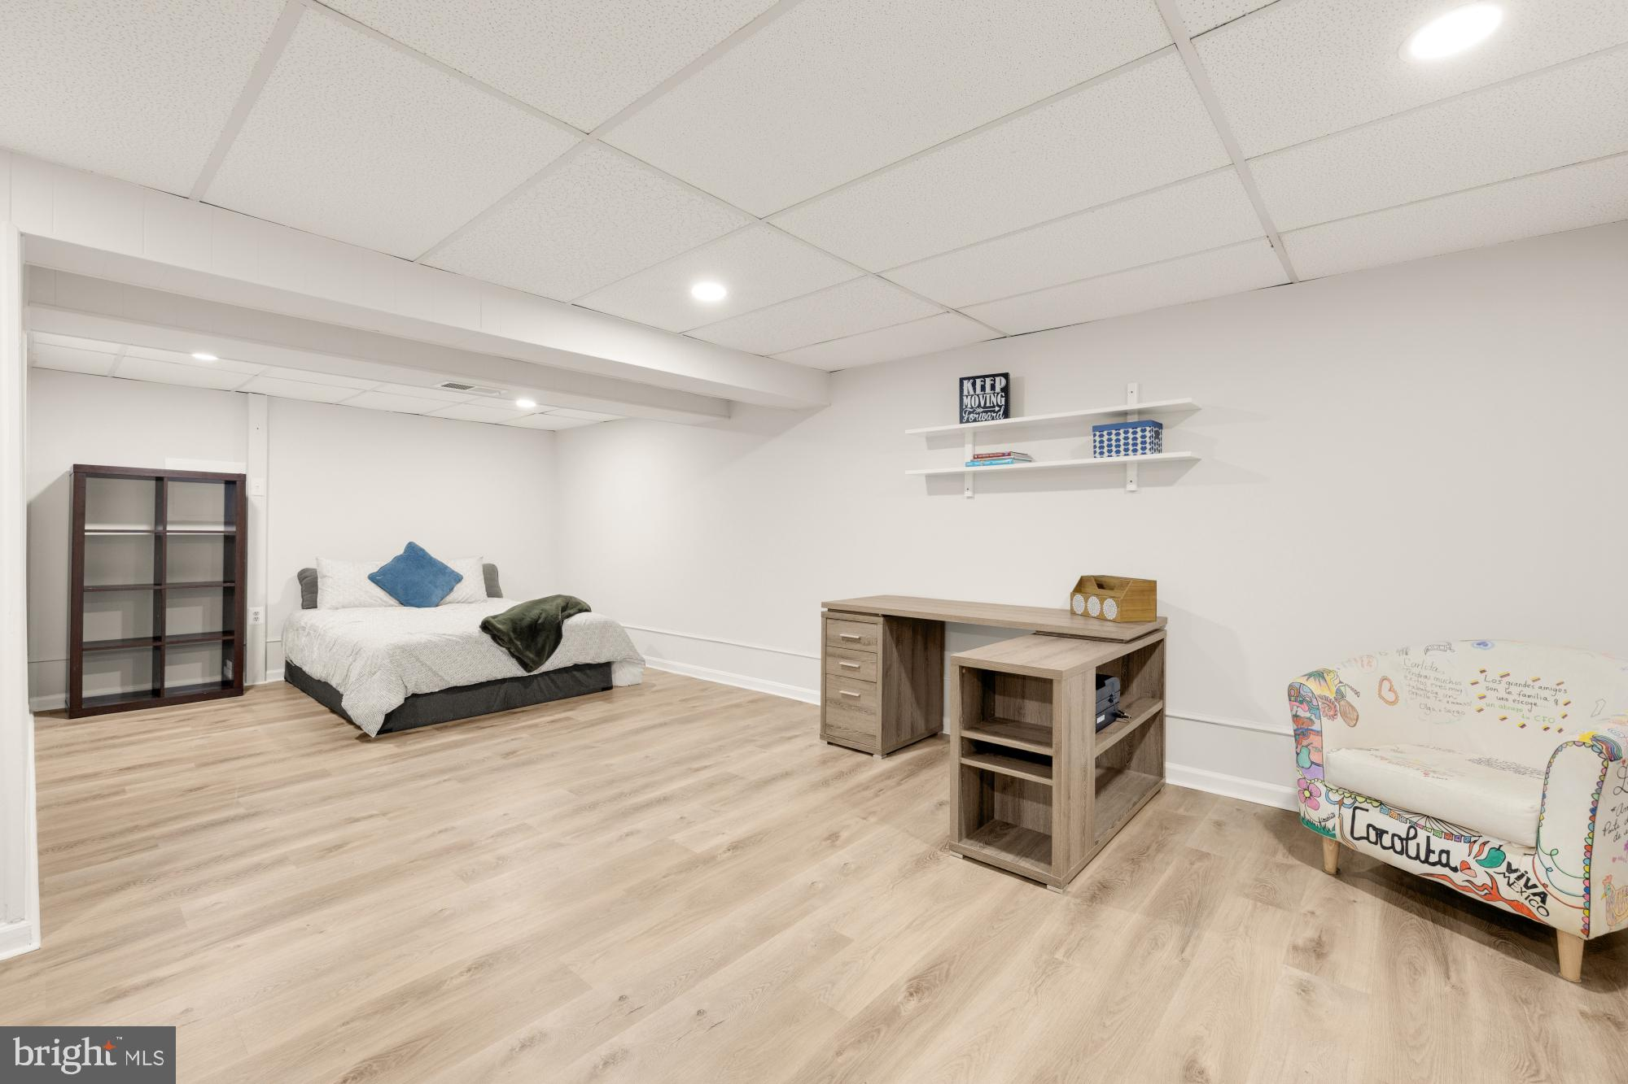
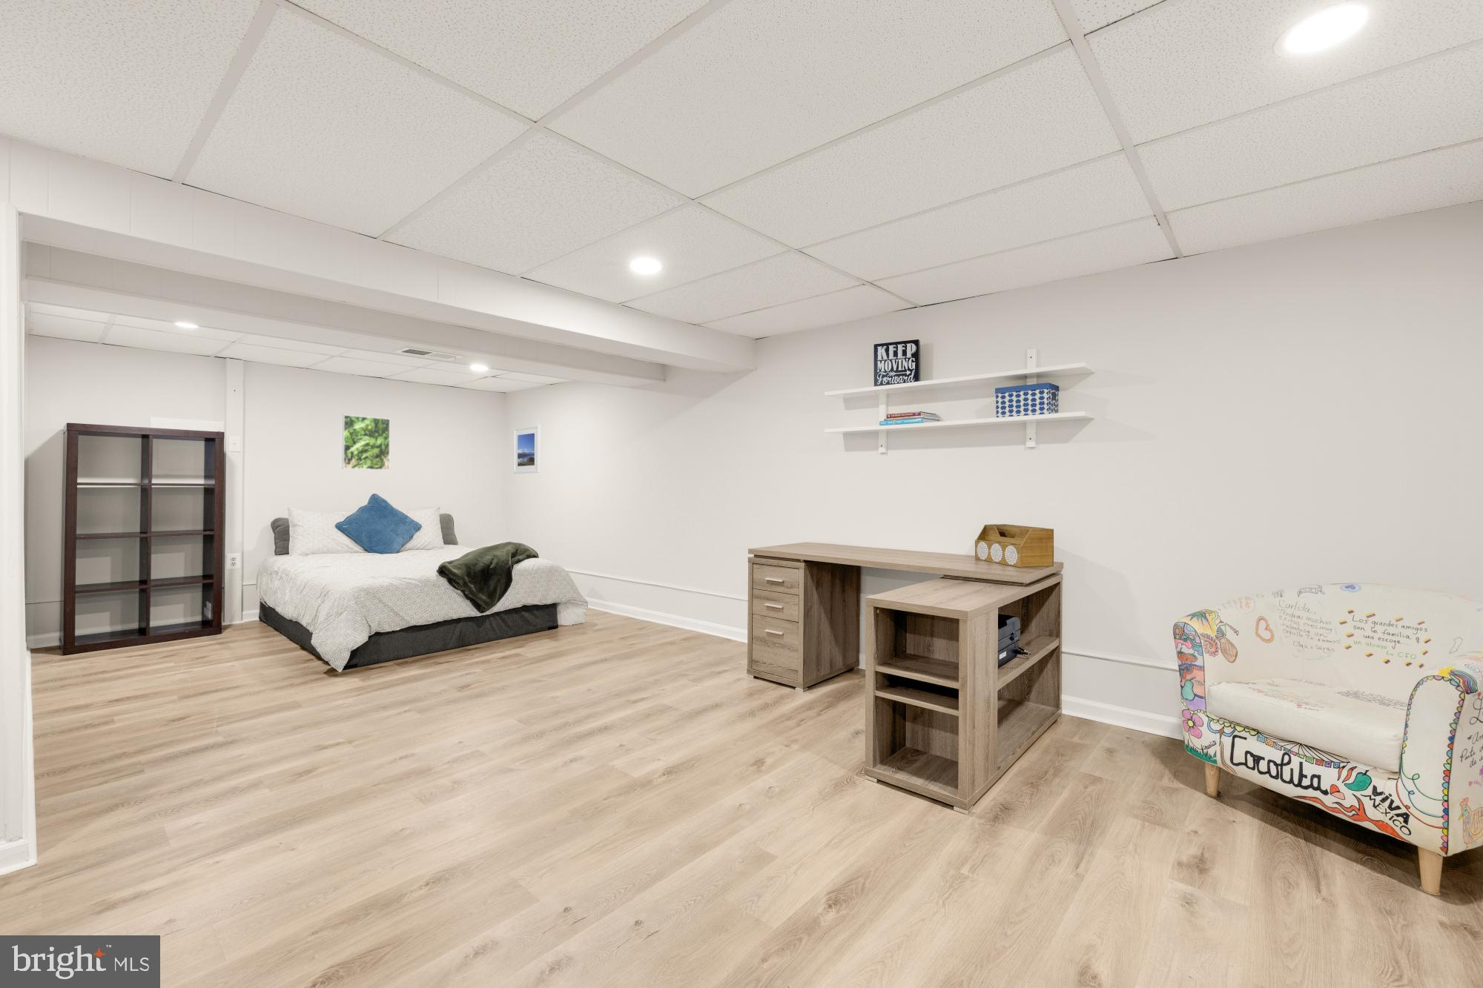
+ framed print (366, 442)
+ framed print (526, 450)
